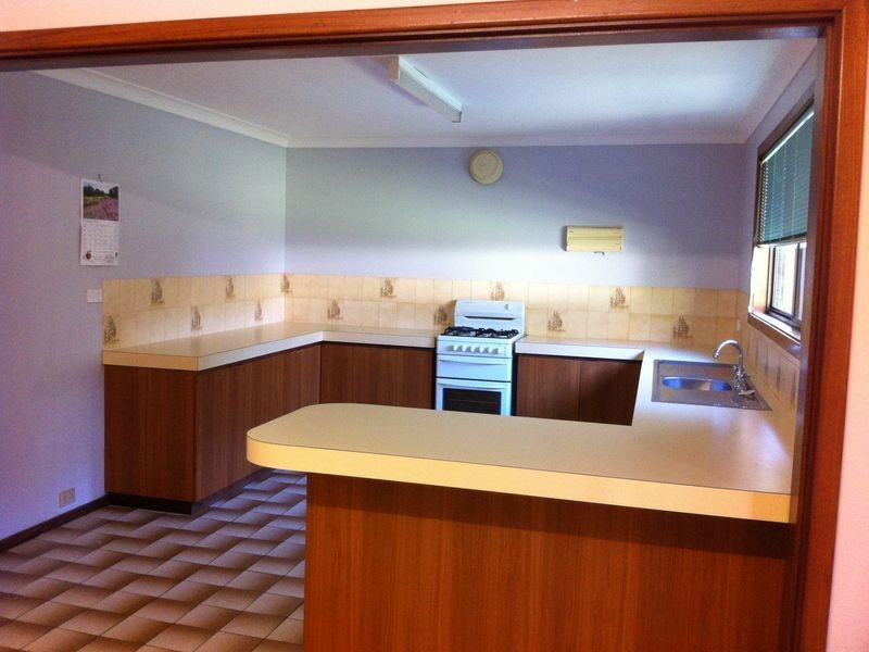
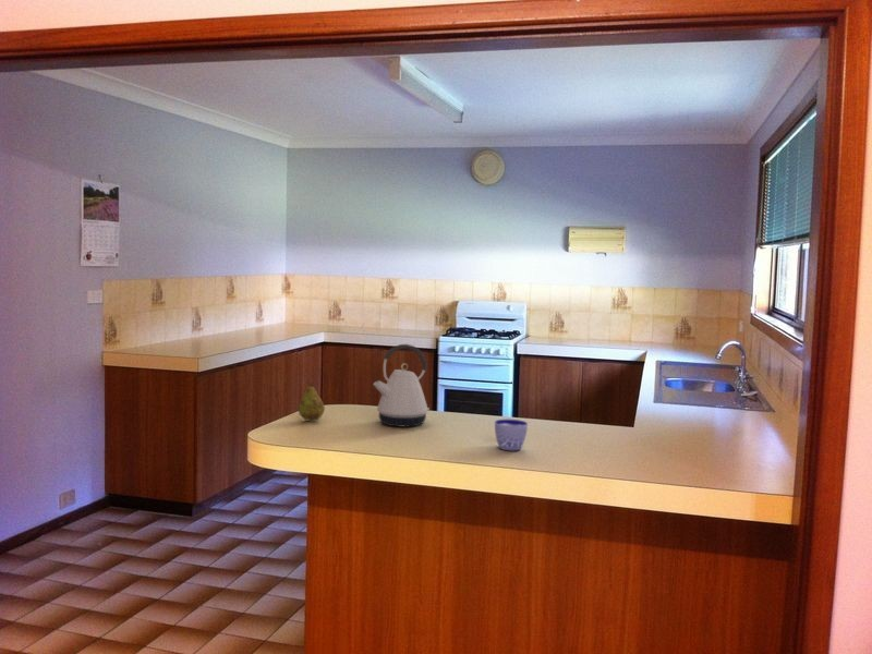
+ kettle (401, 384)
+ cup (508, 434)
+ fruit (311, 401)
